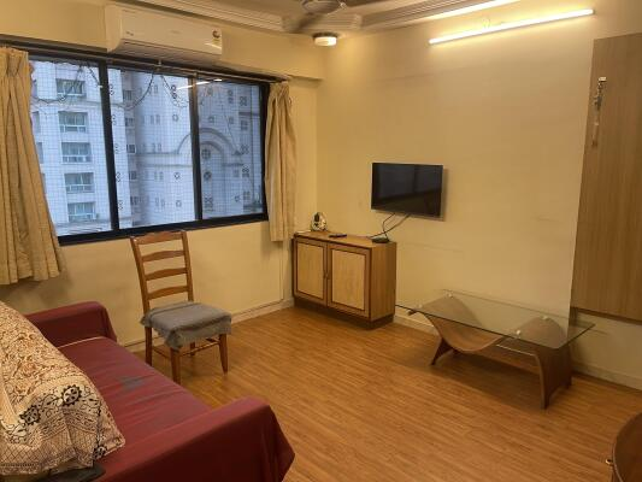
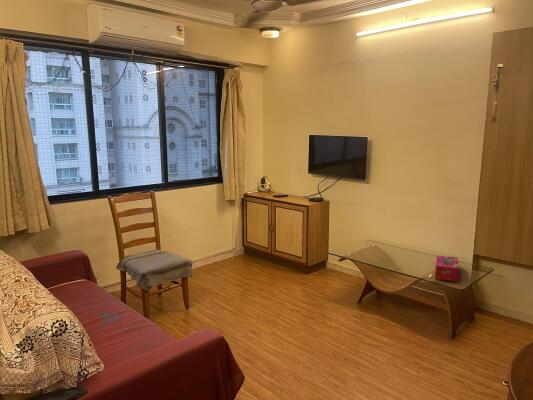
+ tissue box (446, 267)
